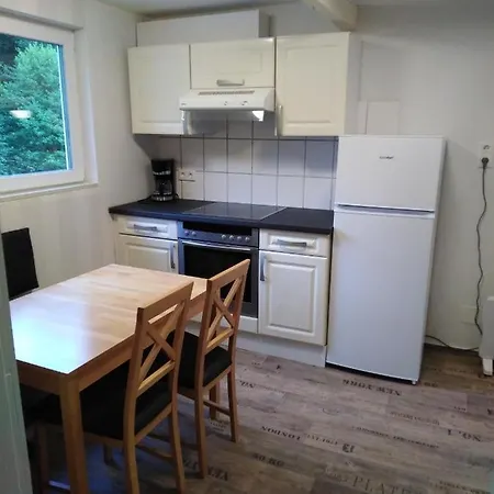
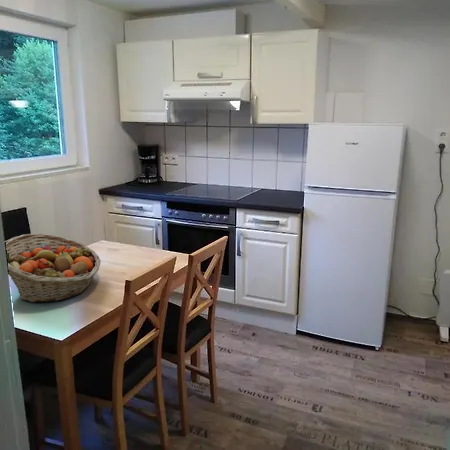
+ fruit basket (51, 264)
